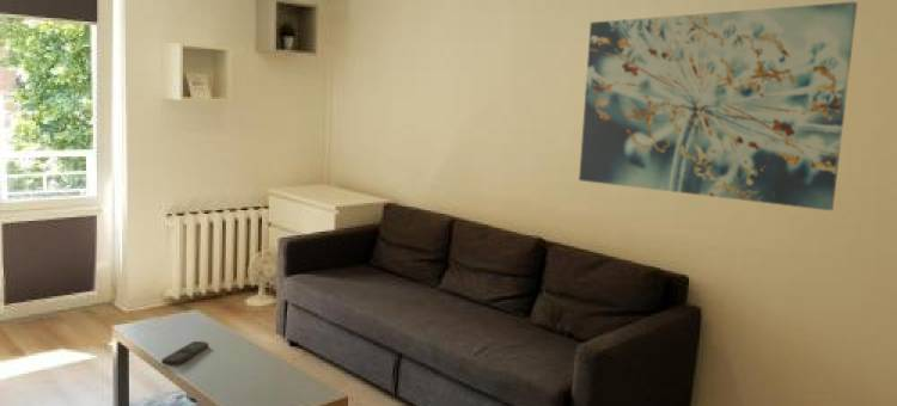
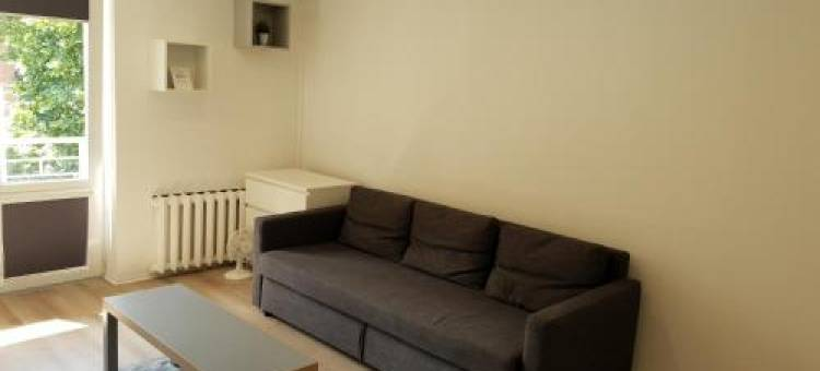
- wall art (697, 105)
- remote control (185, 352)
